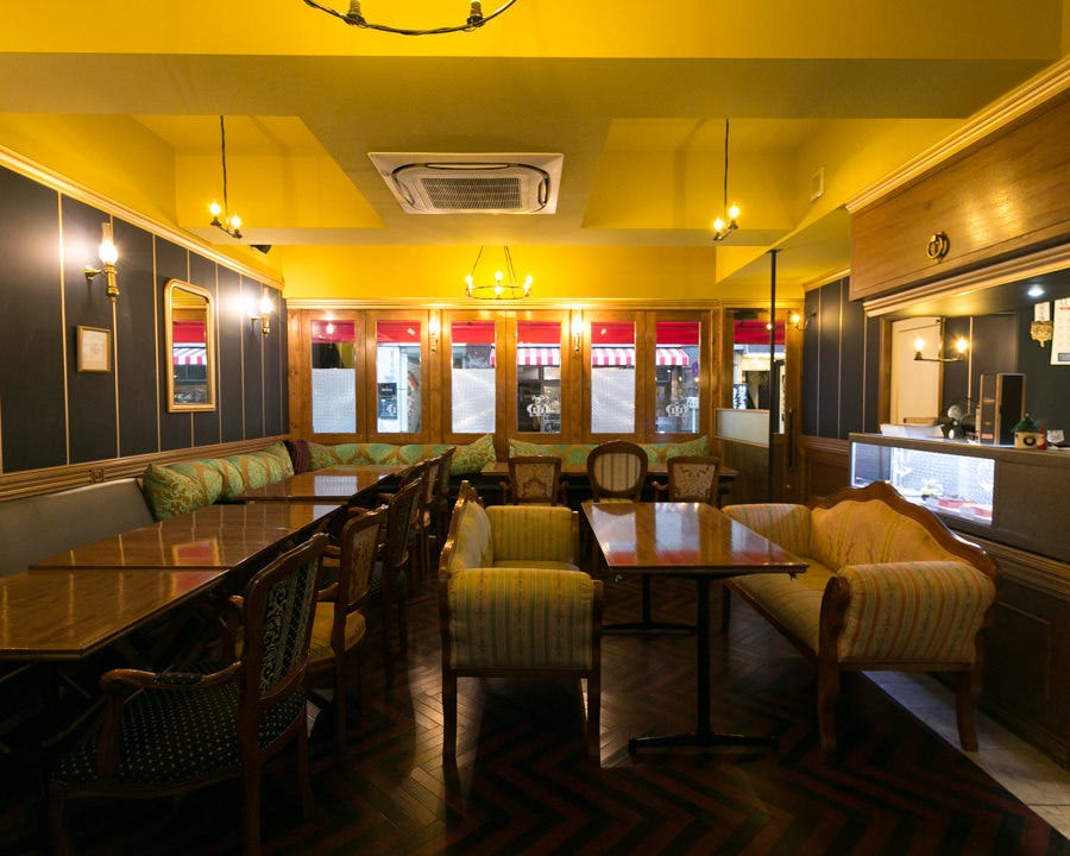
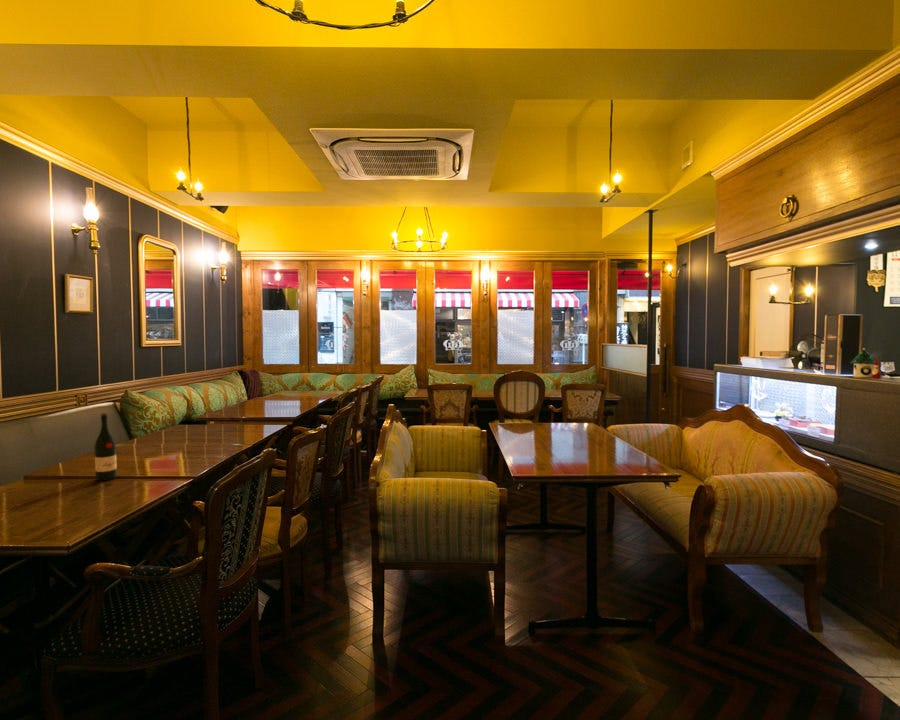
+ wine bottle (105, 445)
